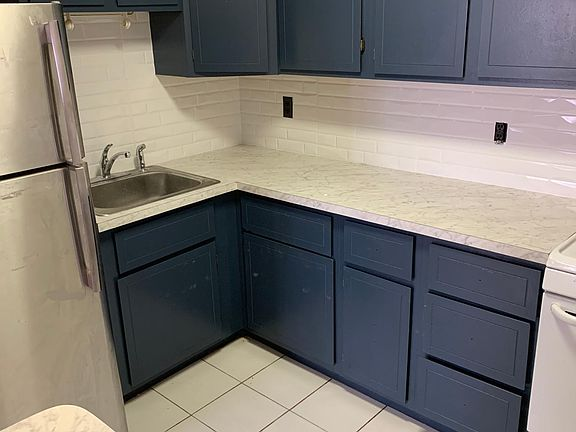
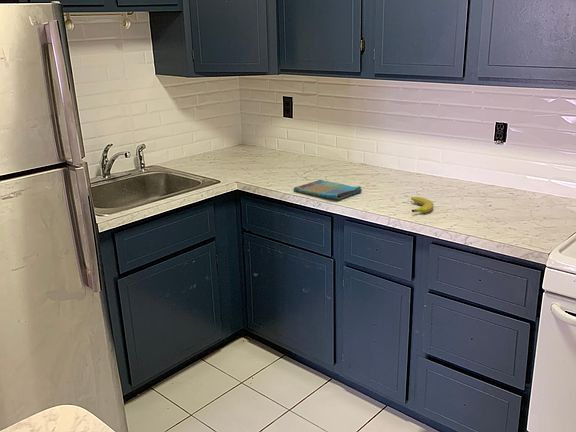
+ dish towel (327, 188)
+ fruit (418, 203)
